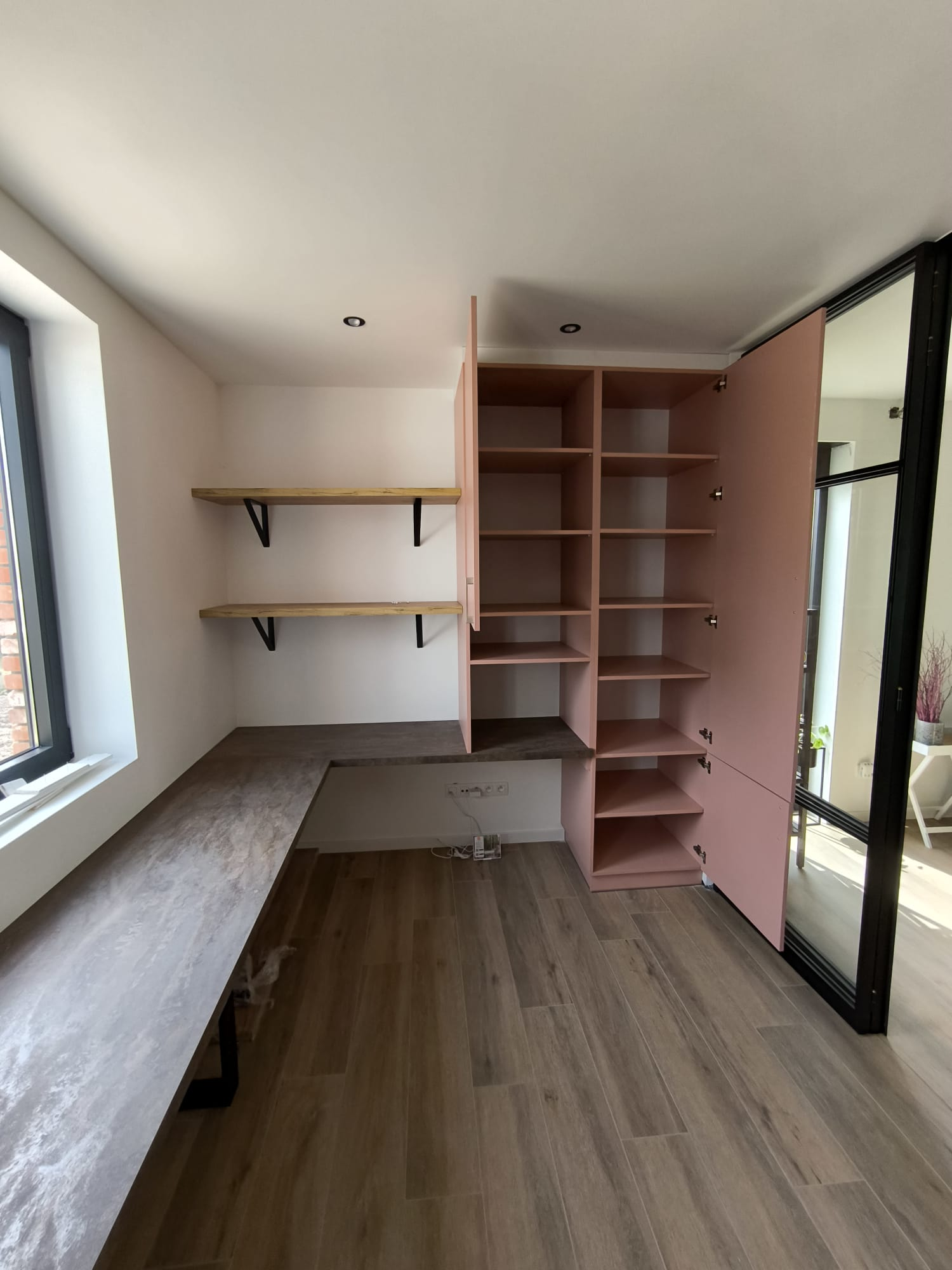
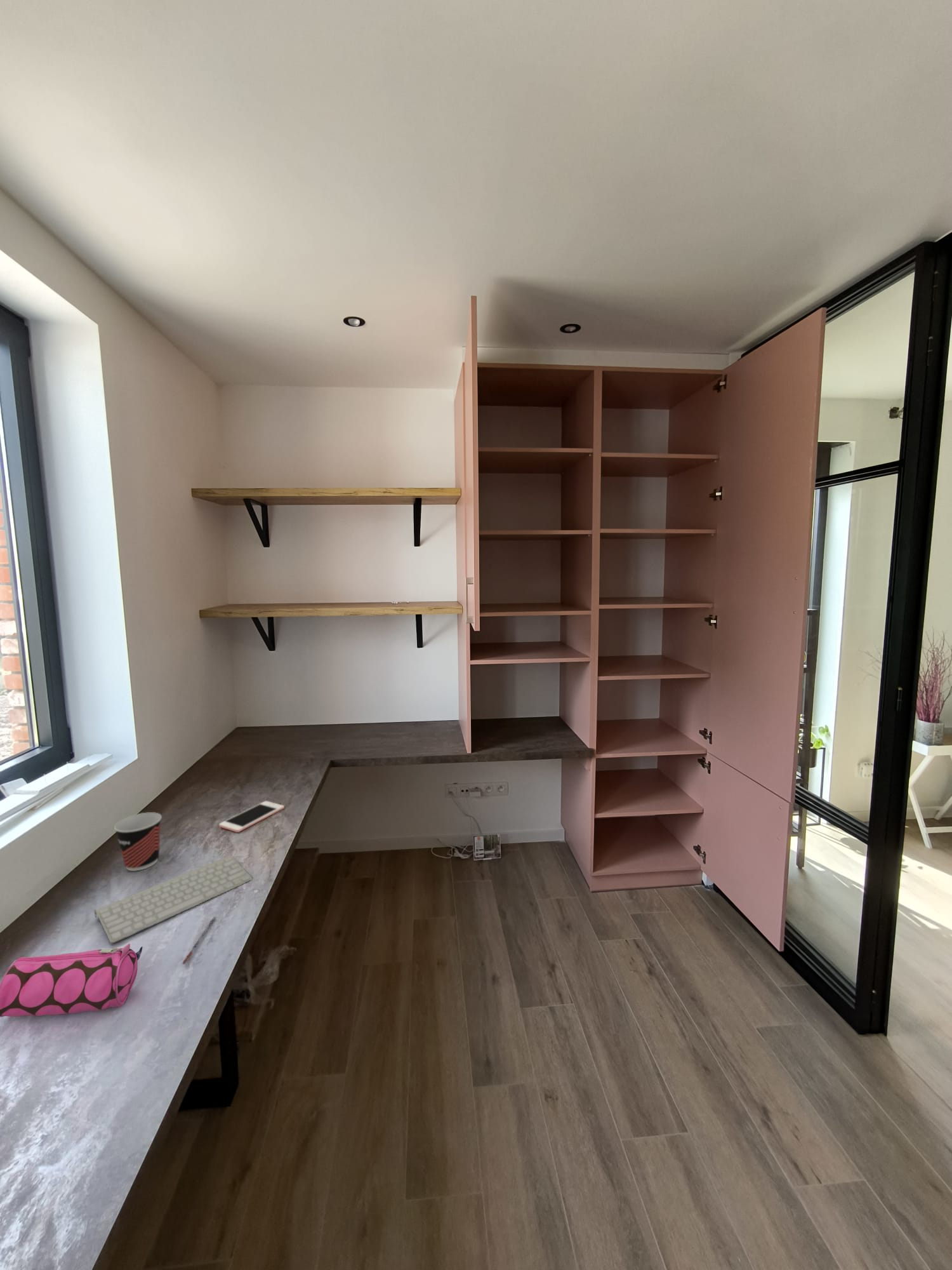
+ pen (200, 939)
+ cell phone (253, 815)
+ pencil case (69, 979)
+ cup (140, 842)
+ keyboard (177, 893)
